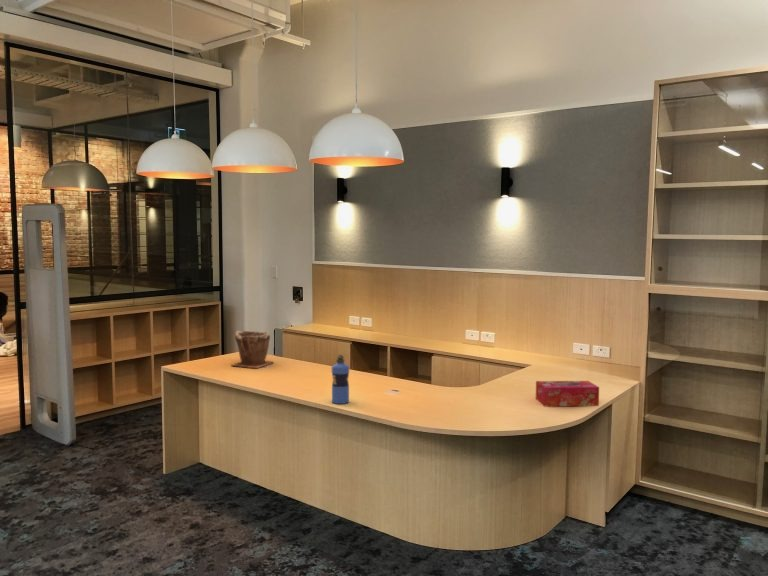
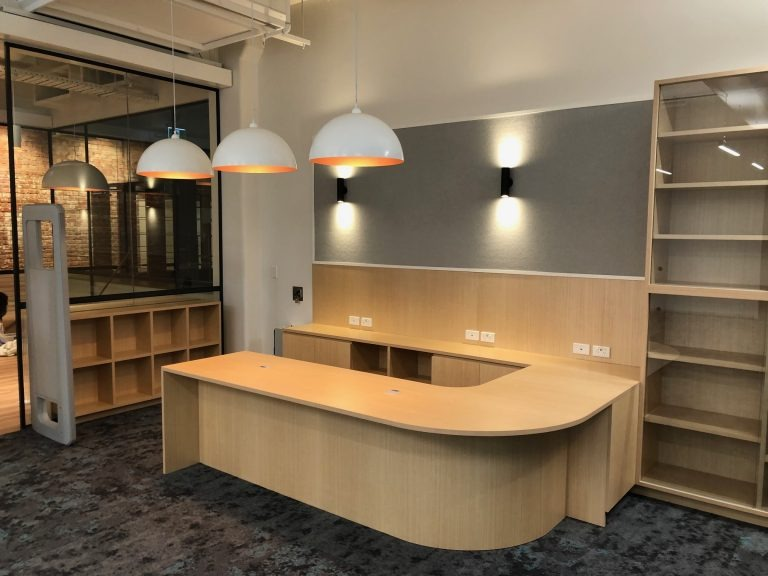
- plant pot (252, 348)
- tissue box (566, 393)
- water bottle (340, 378)
